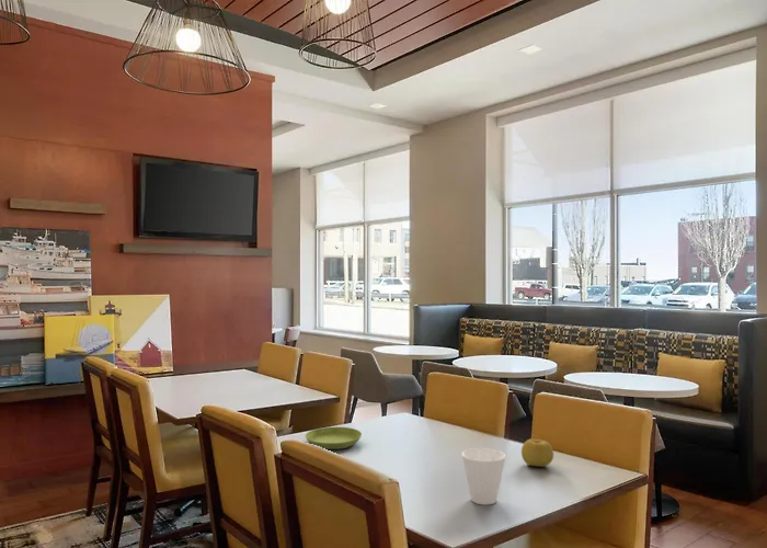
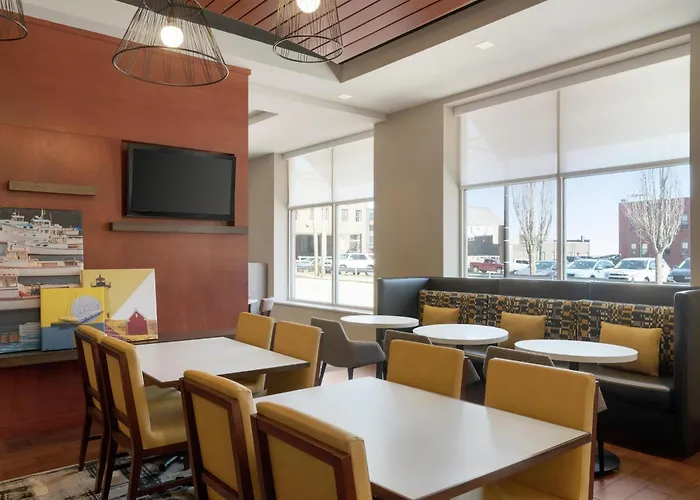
- fruit (537, 453)
- saucer (333, 438)
- cup (483, 477)
